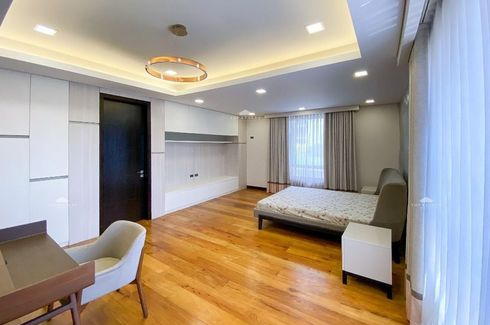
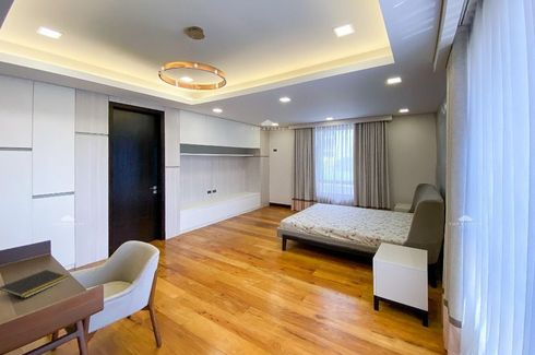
+ notepad (36, 282)
